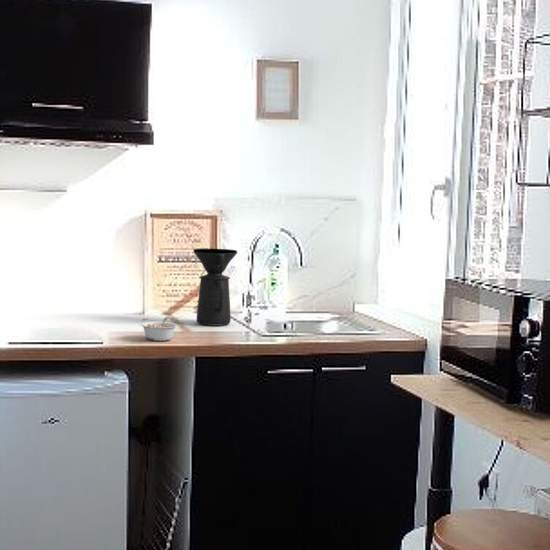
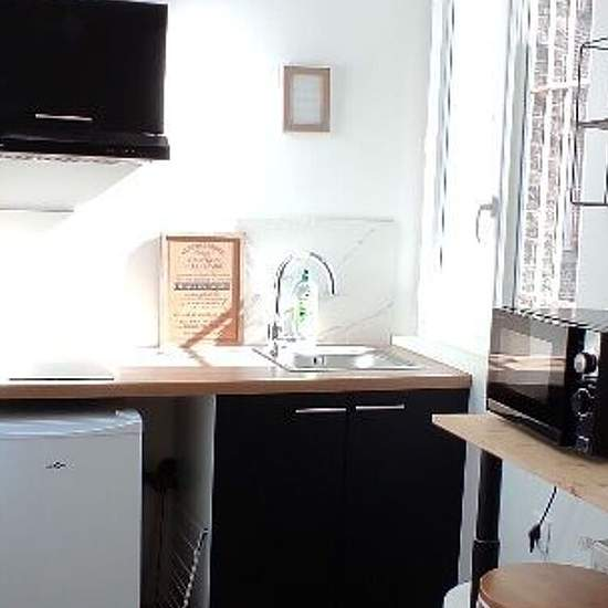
- legume (158, 329)
- coffee maker (214, 286)
